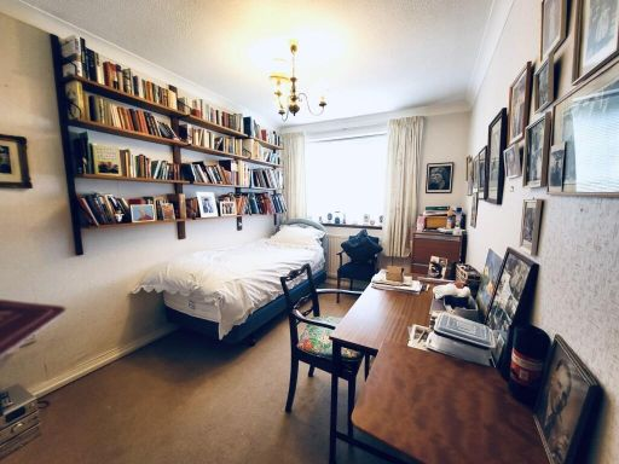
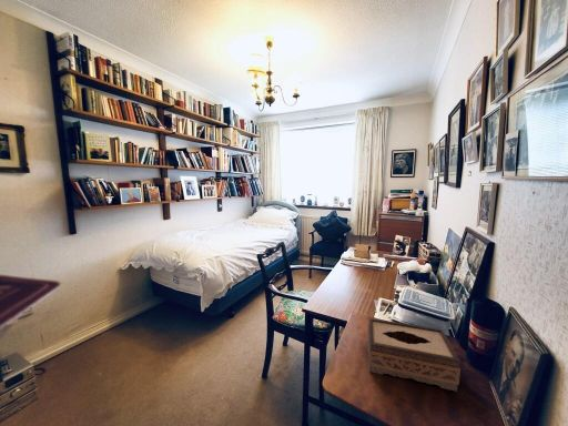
+ tissue box (407, 349)
